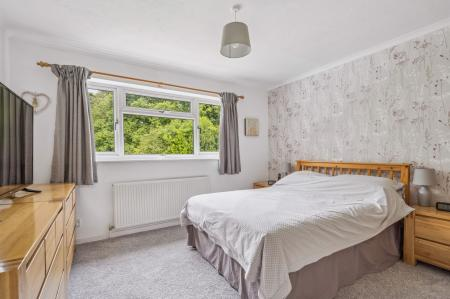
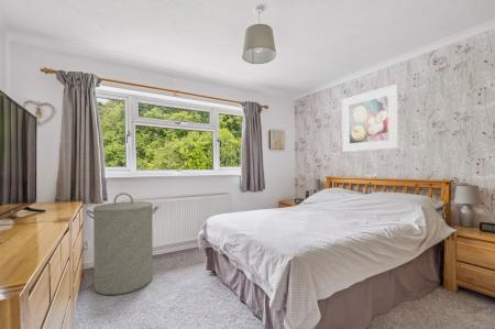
+ laundry hamper (124, 237)
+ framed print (367, 121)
